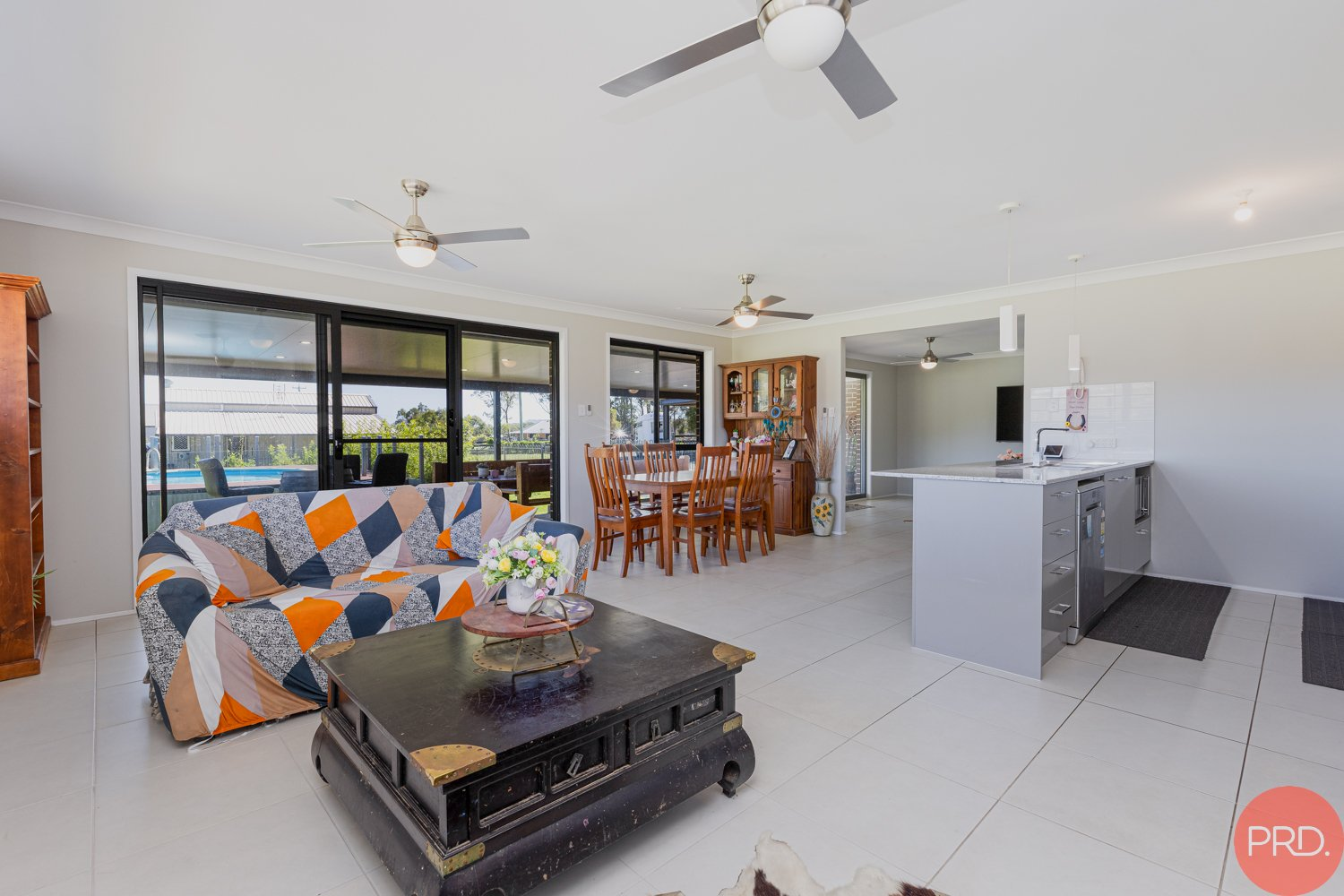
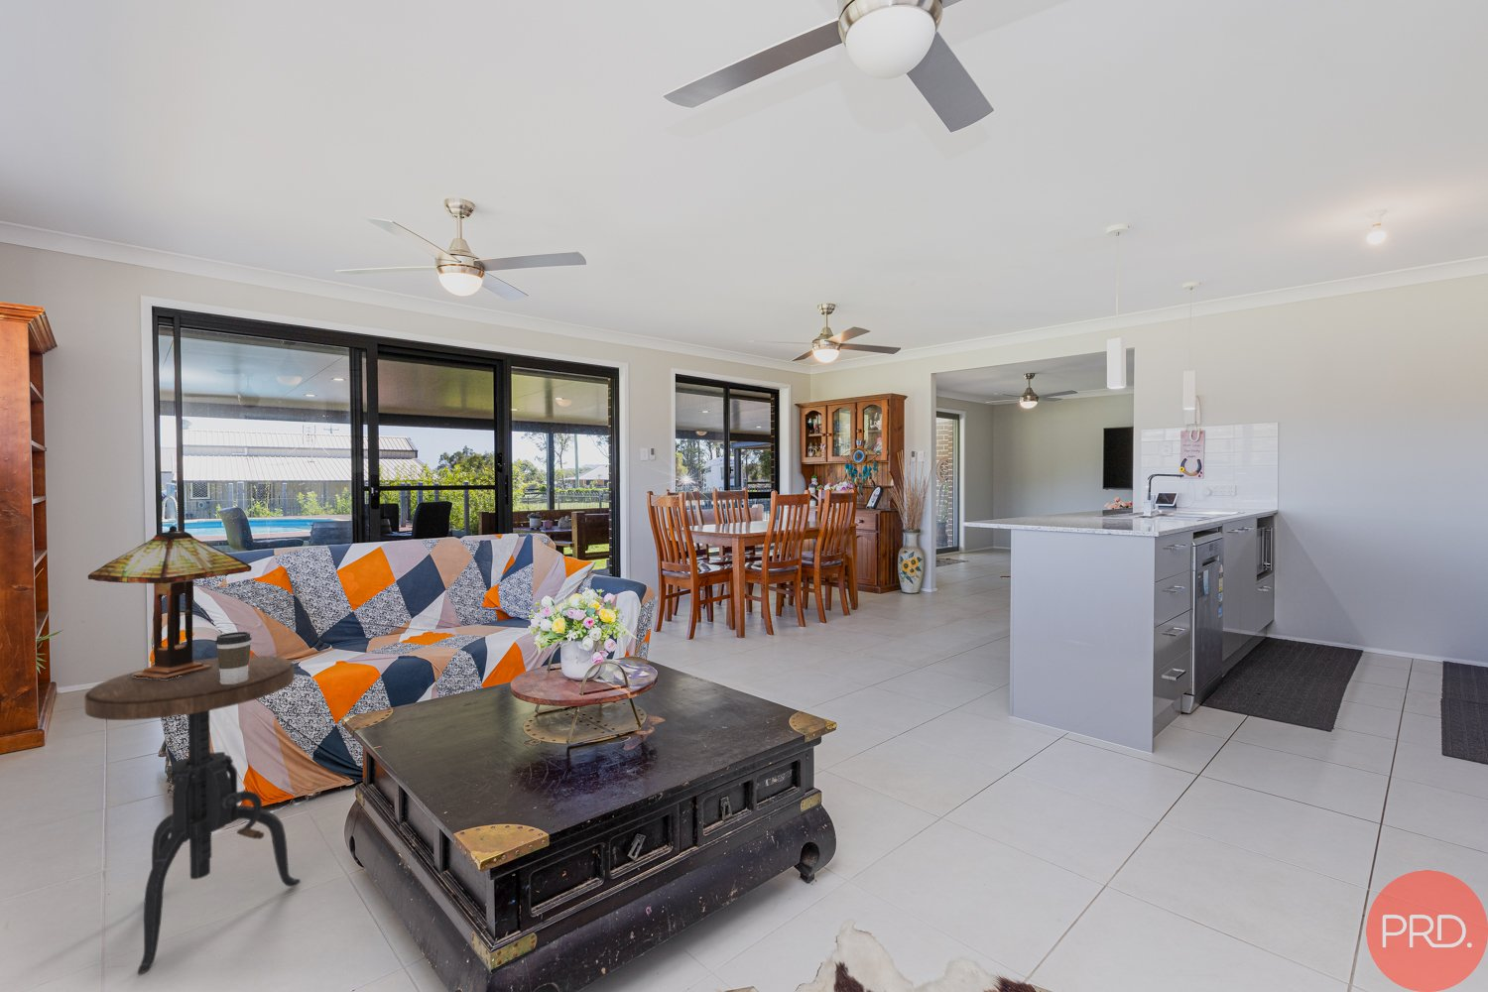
+ table lamp (175, 598)
+ side table (197, 795)
+ coffee cup (234, 657)
